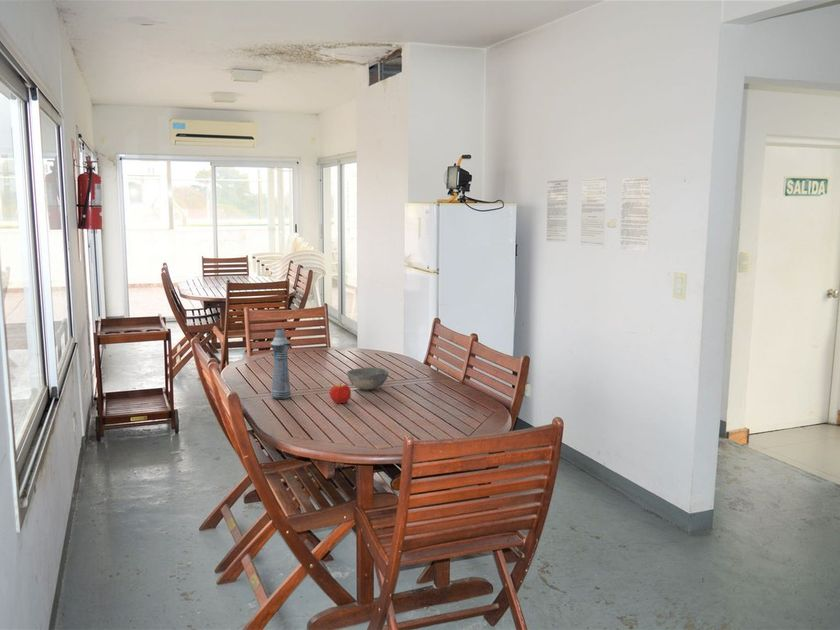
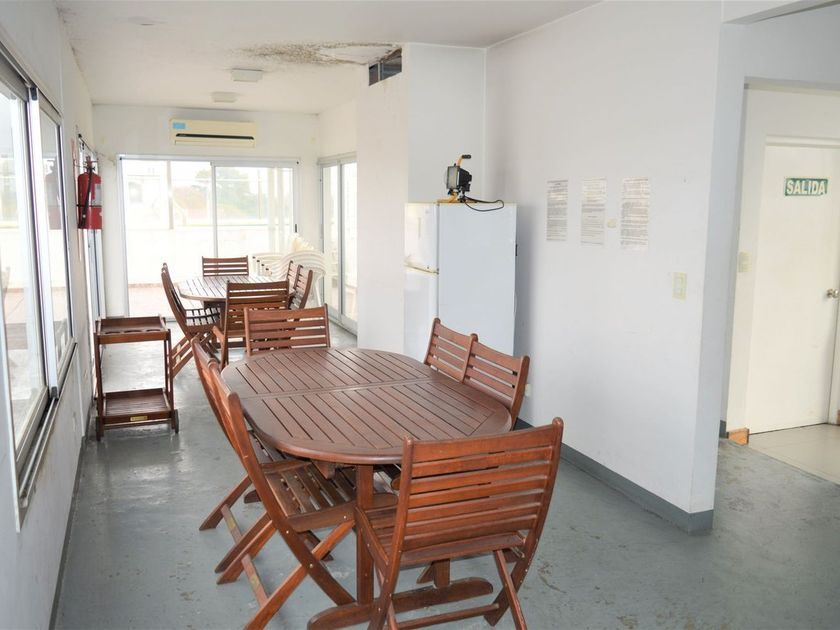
- bowl (367, 379)
- bottle (280, 363)
- fruit (340, 392)
